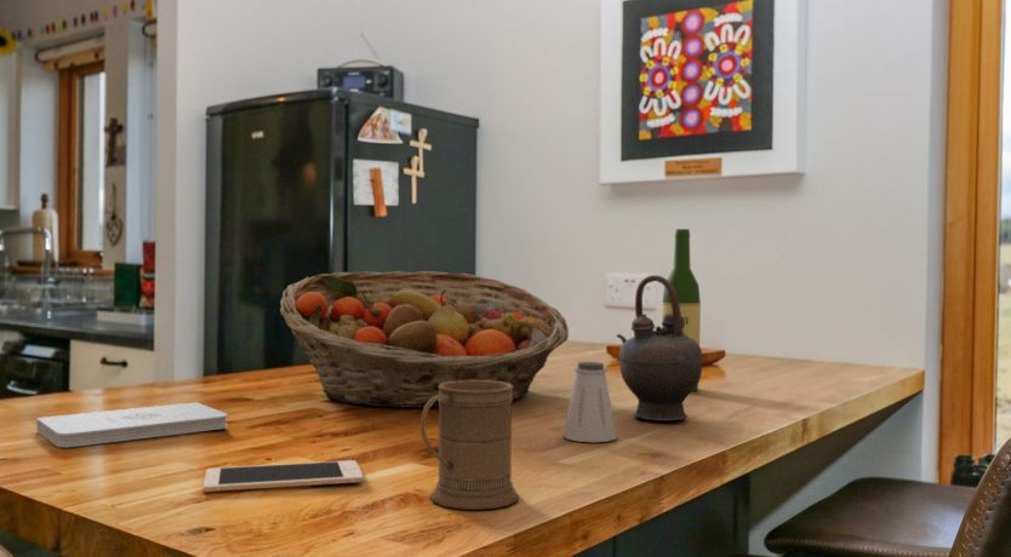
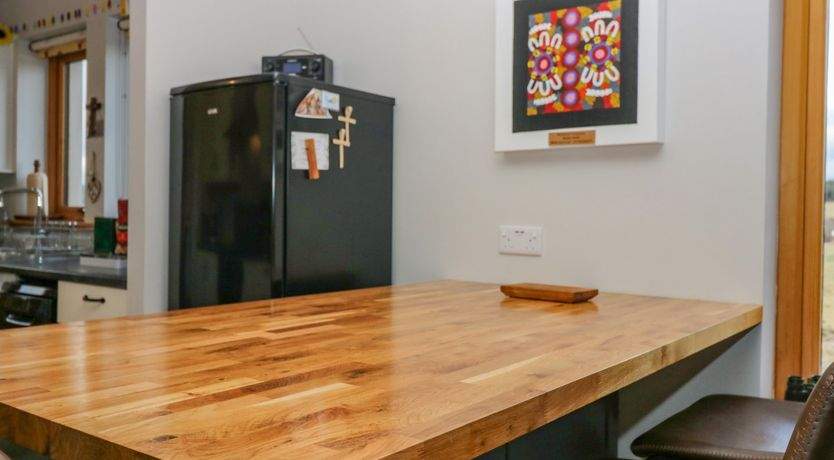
- mug (464, 443)
- cell phone (284, 475)
- teapot (653, 345)
- fruit basket (425, 332)
- notepad (135, 423)
- wine bottle (680, 309)
- saltshaker (589, 400)
